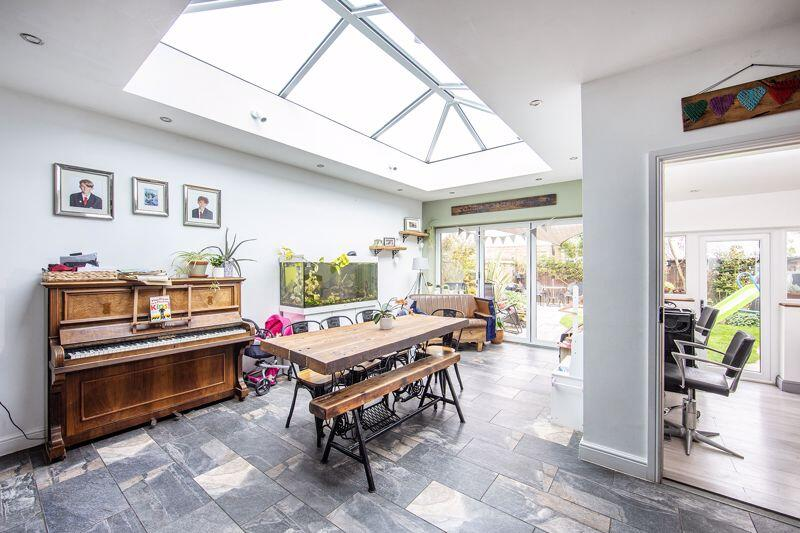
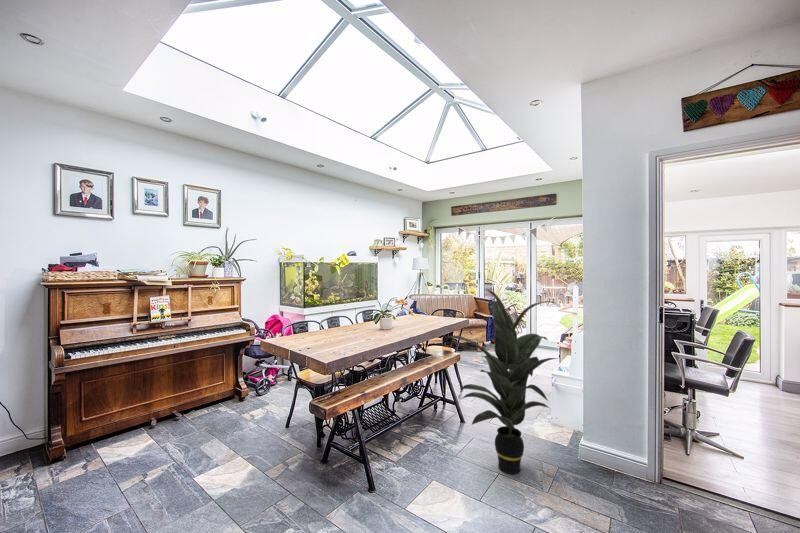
+ indoor plant (504, 376)
